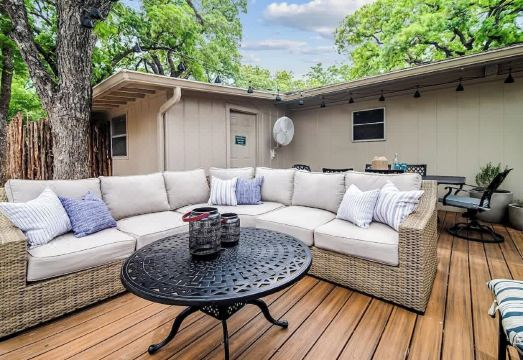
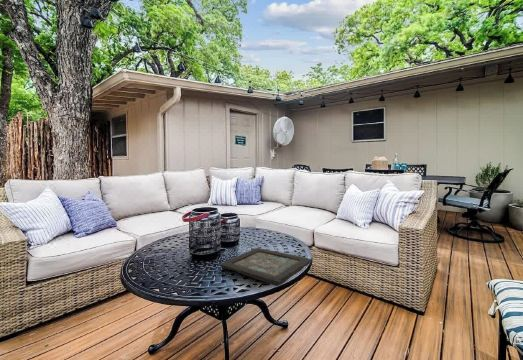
+ decorative tray (266, 263)
